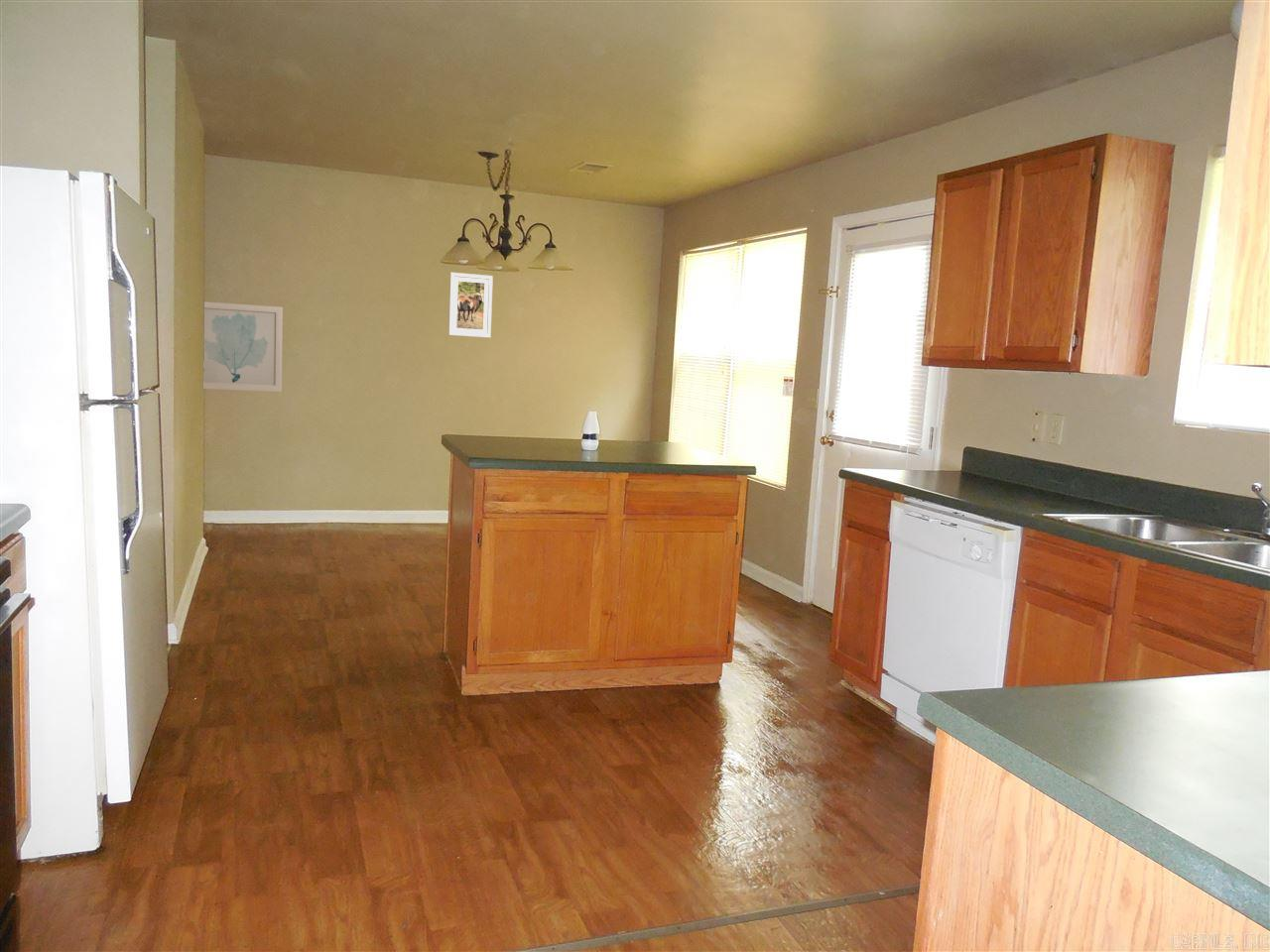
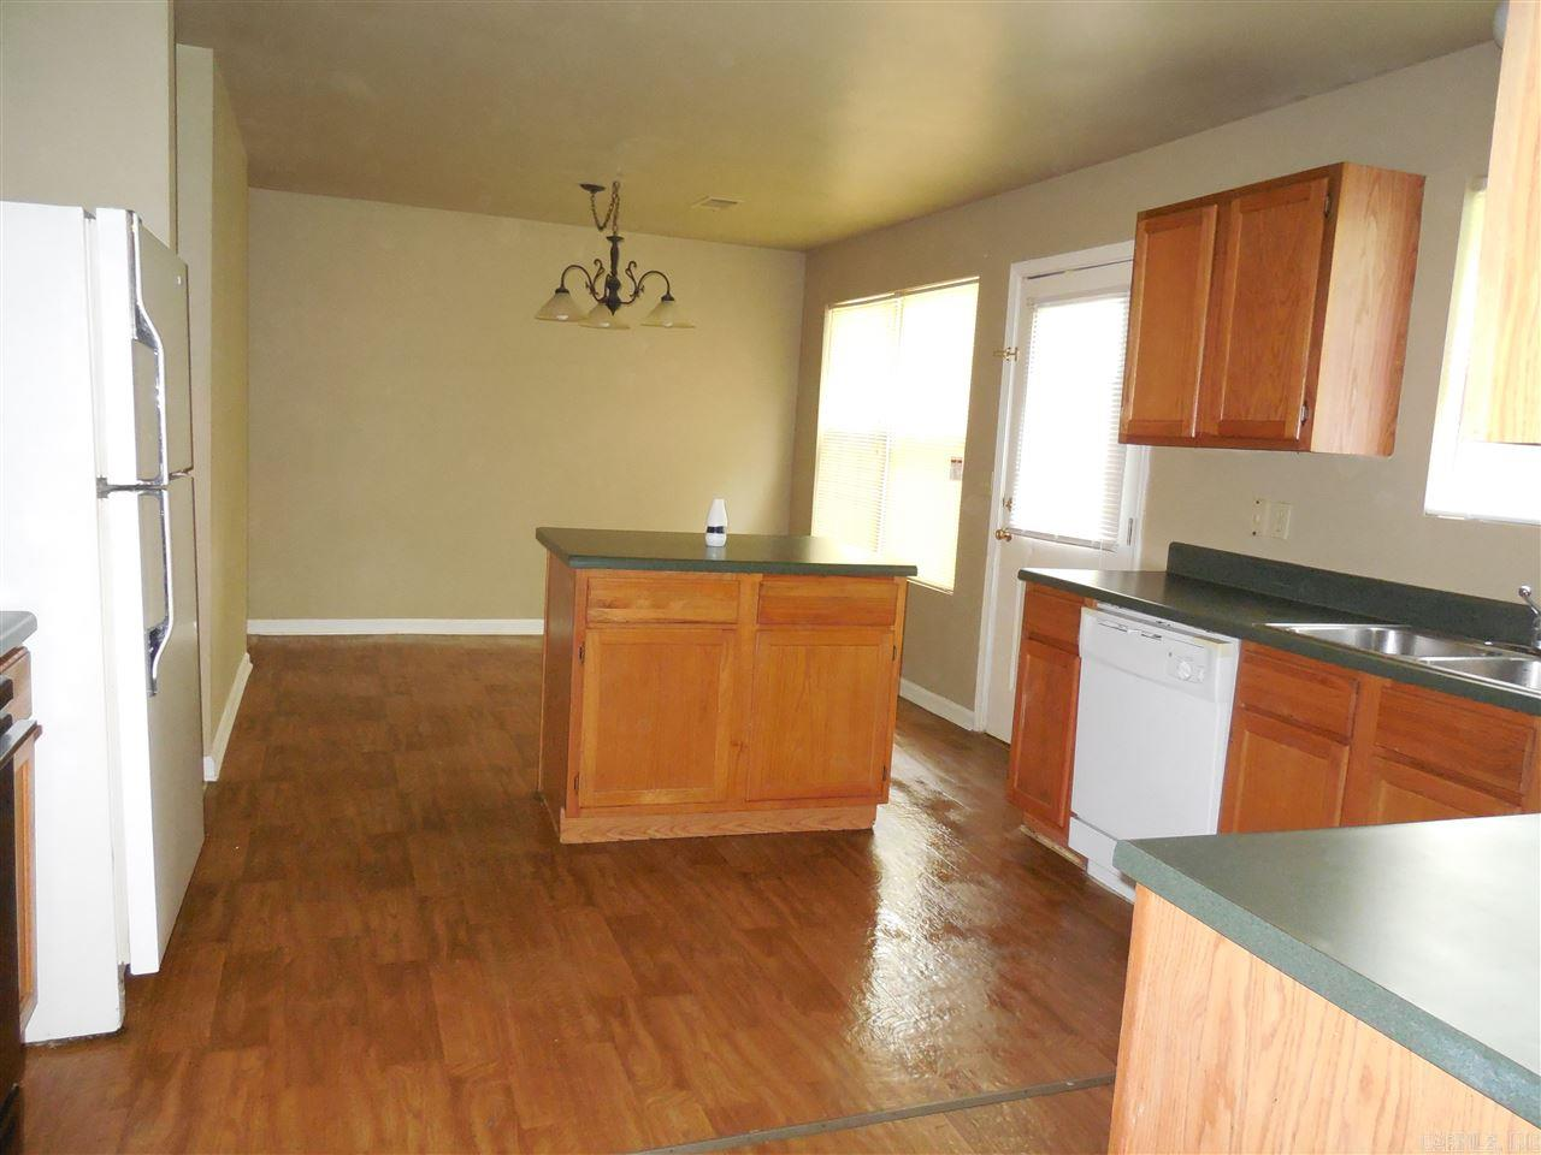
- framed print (470, 305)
- wall art (236, 347)
